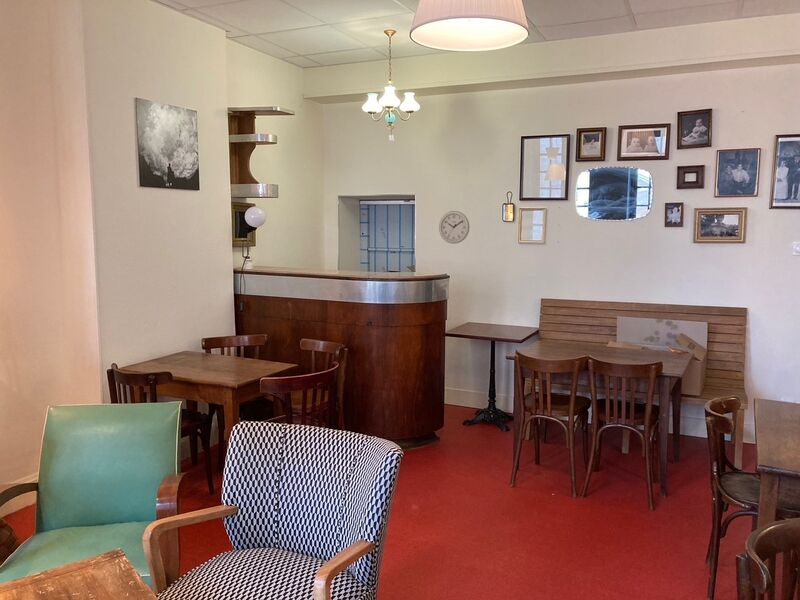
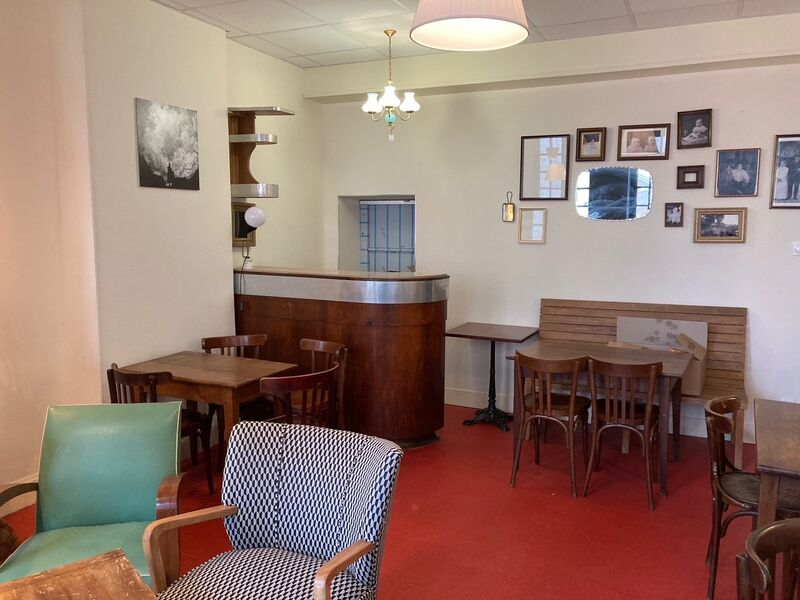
- wall clock (453, 227)
